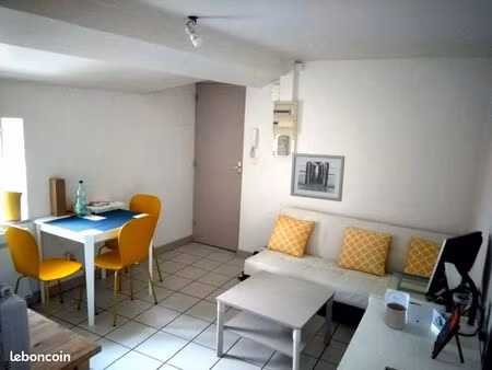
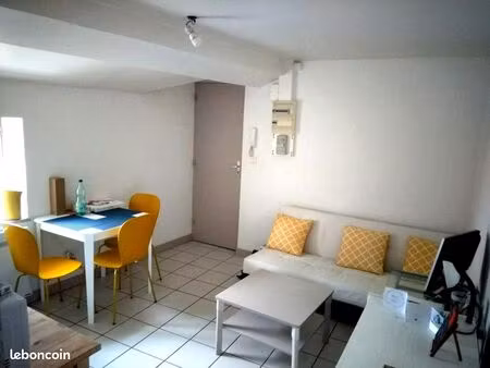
- wall art (316, 176)
- mug (394, 314)
